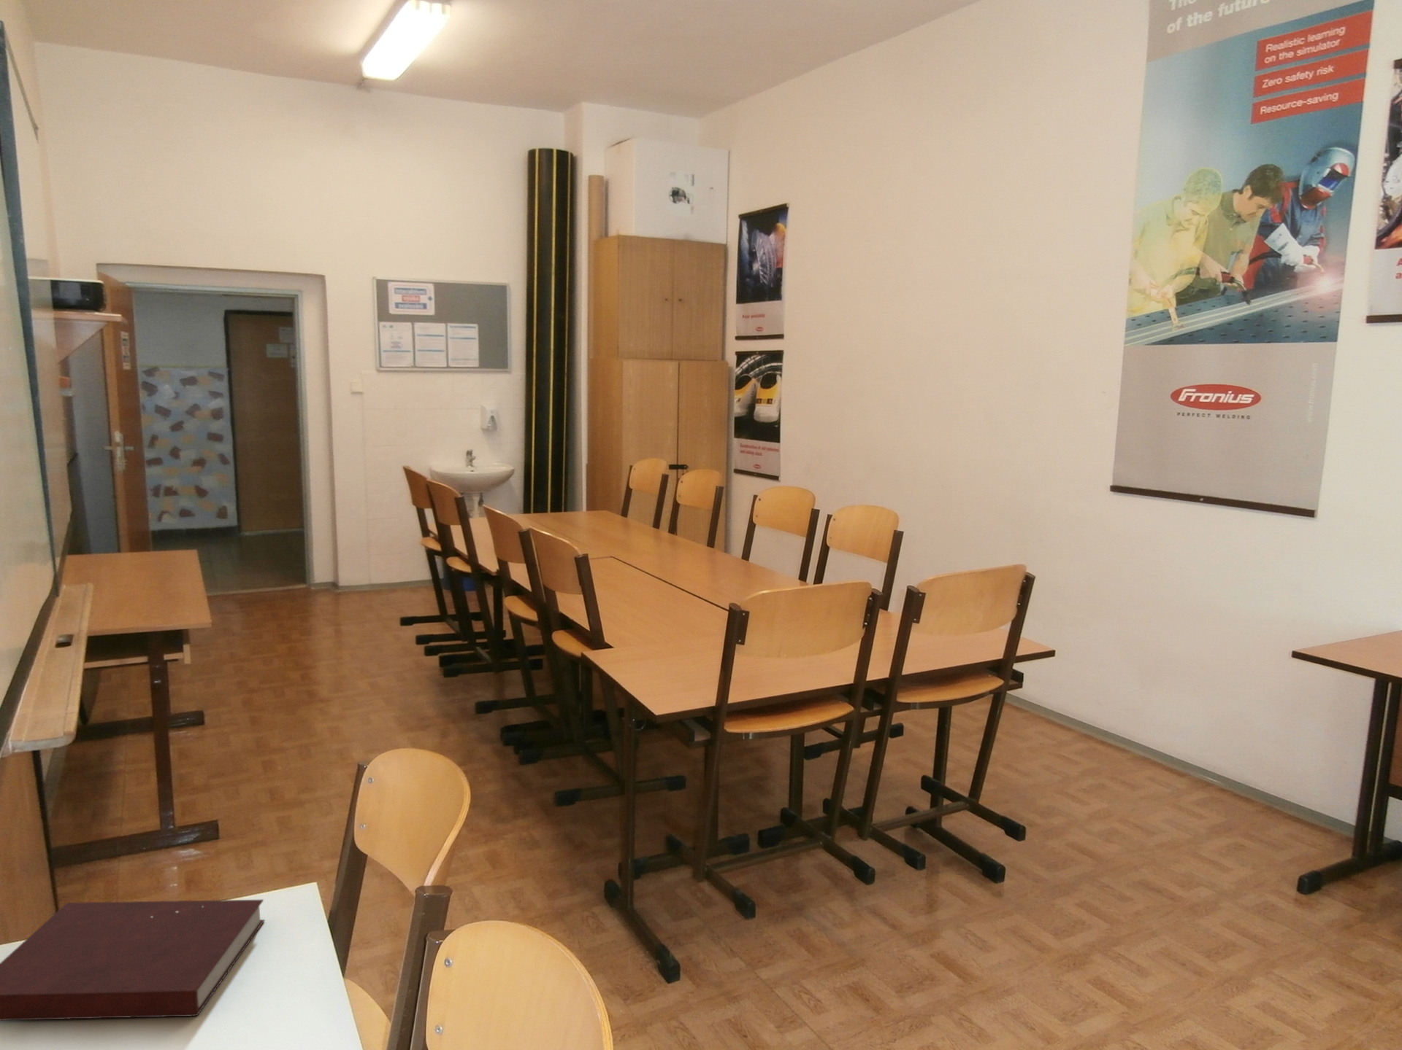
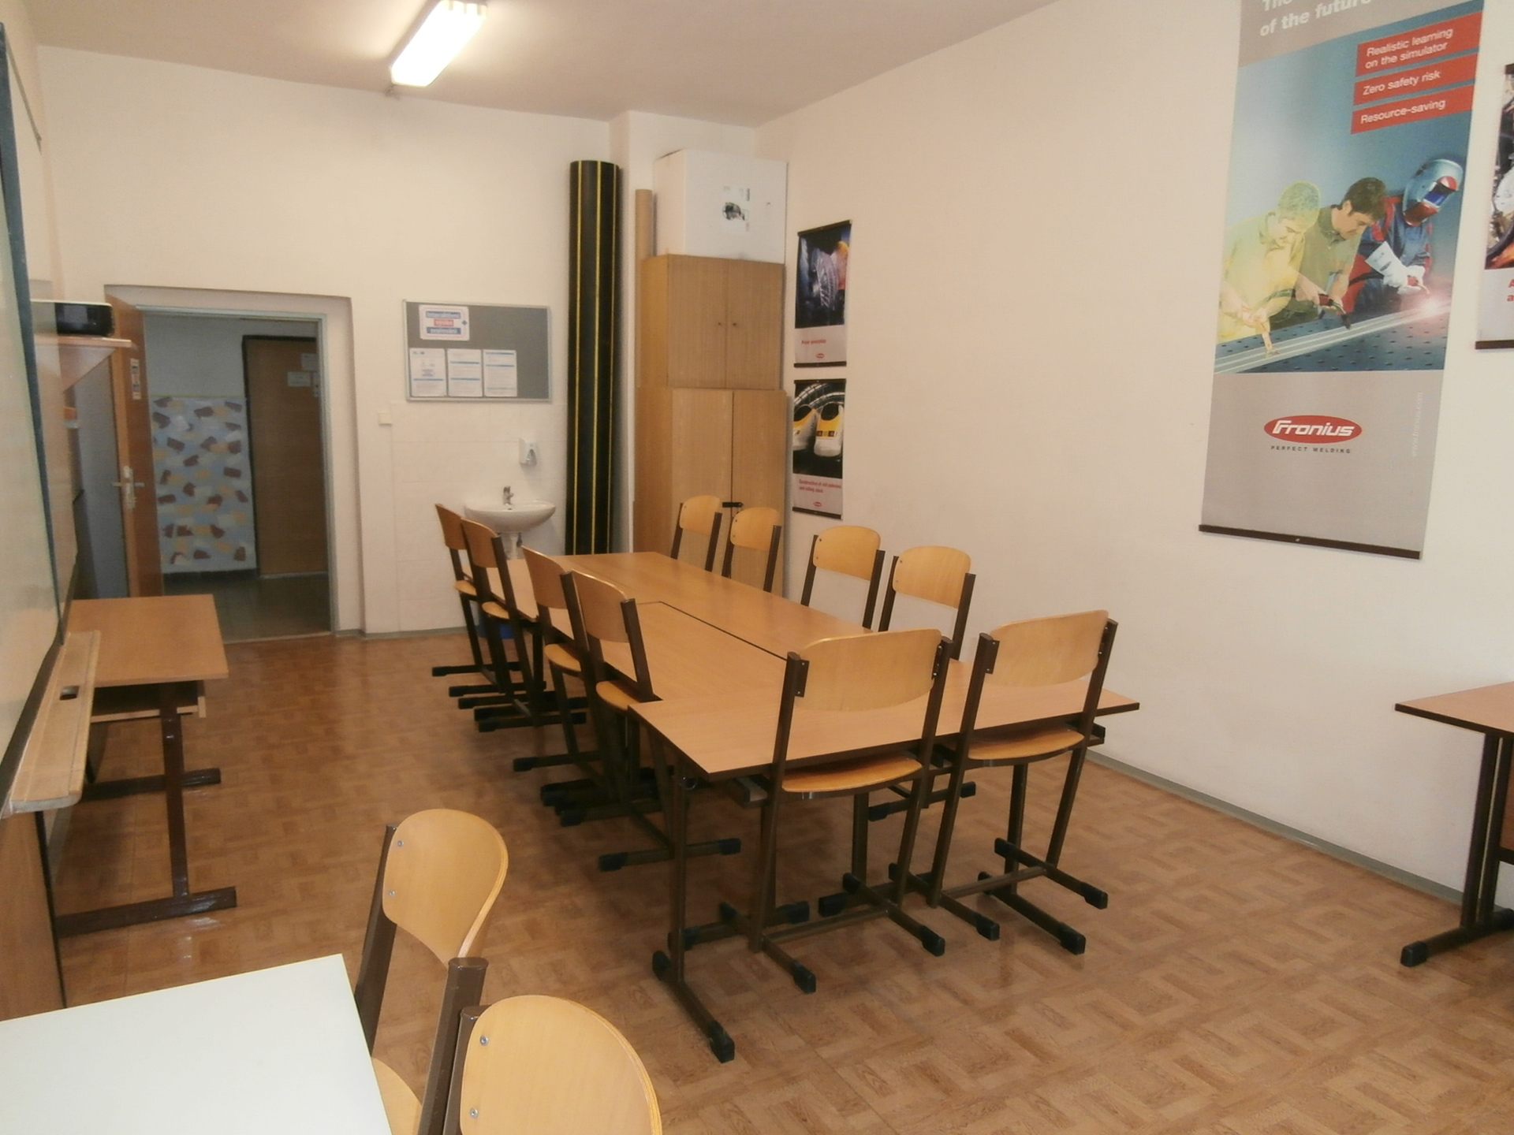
- notebook (127, 955)
